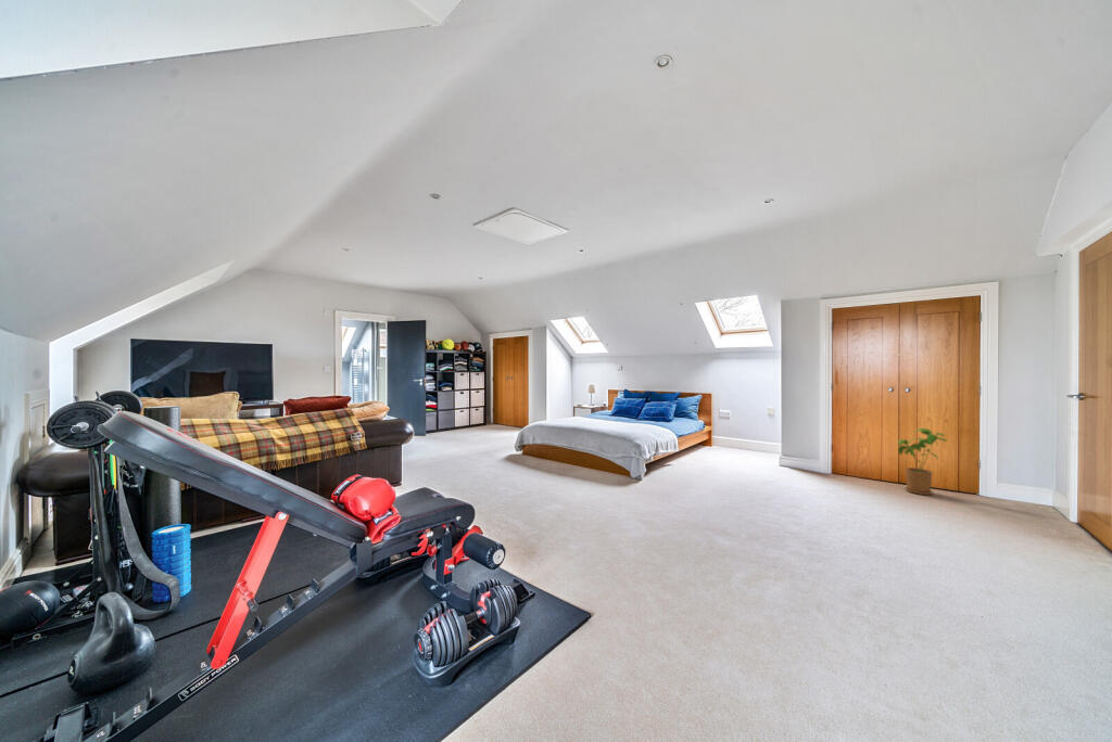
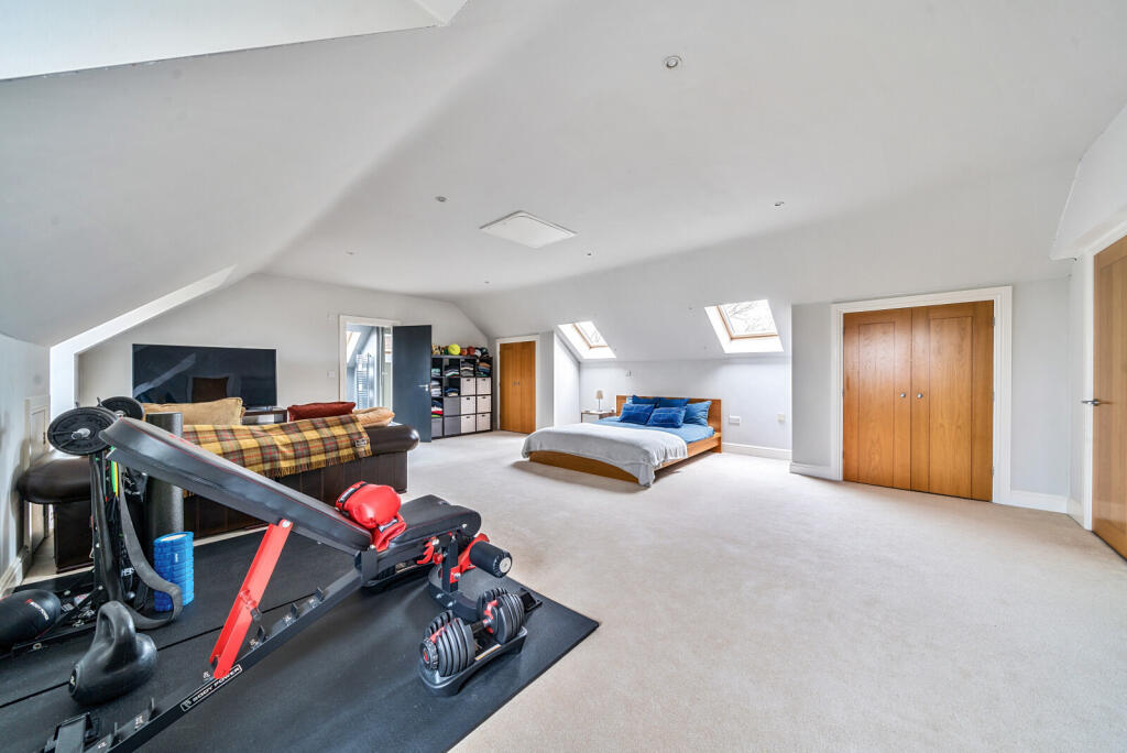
- house plant (918, 460)
